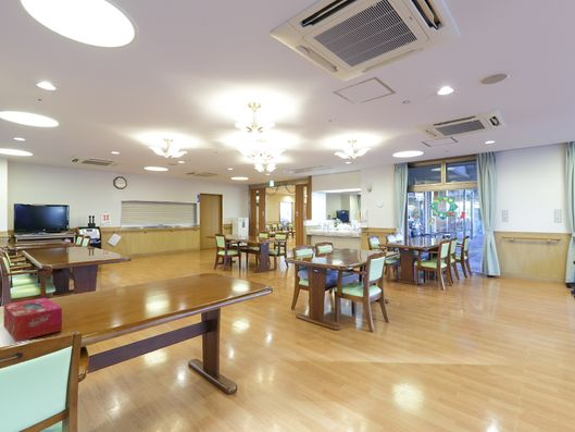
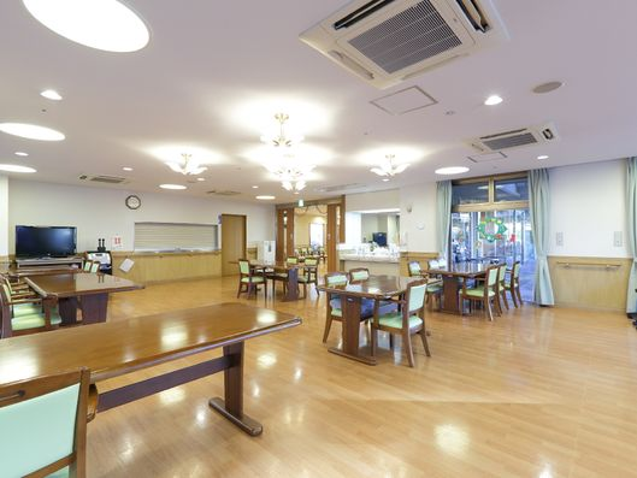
- tissue box (32, 317)
